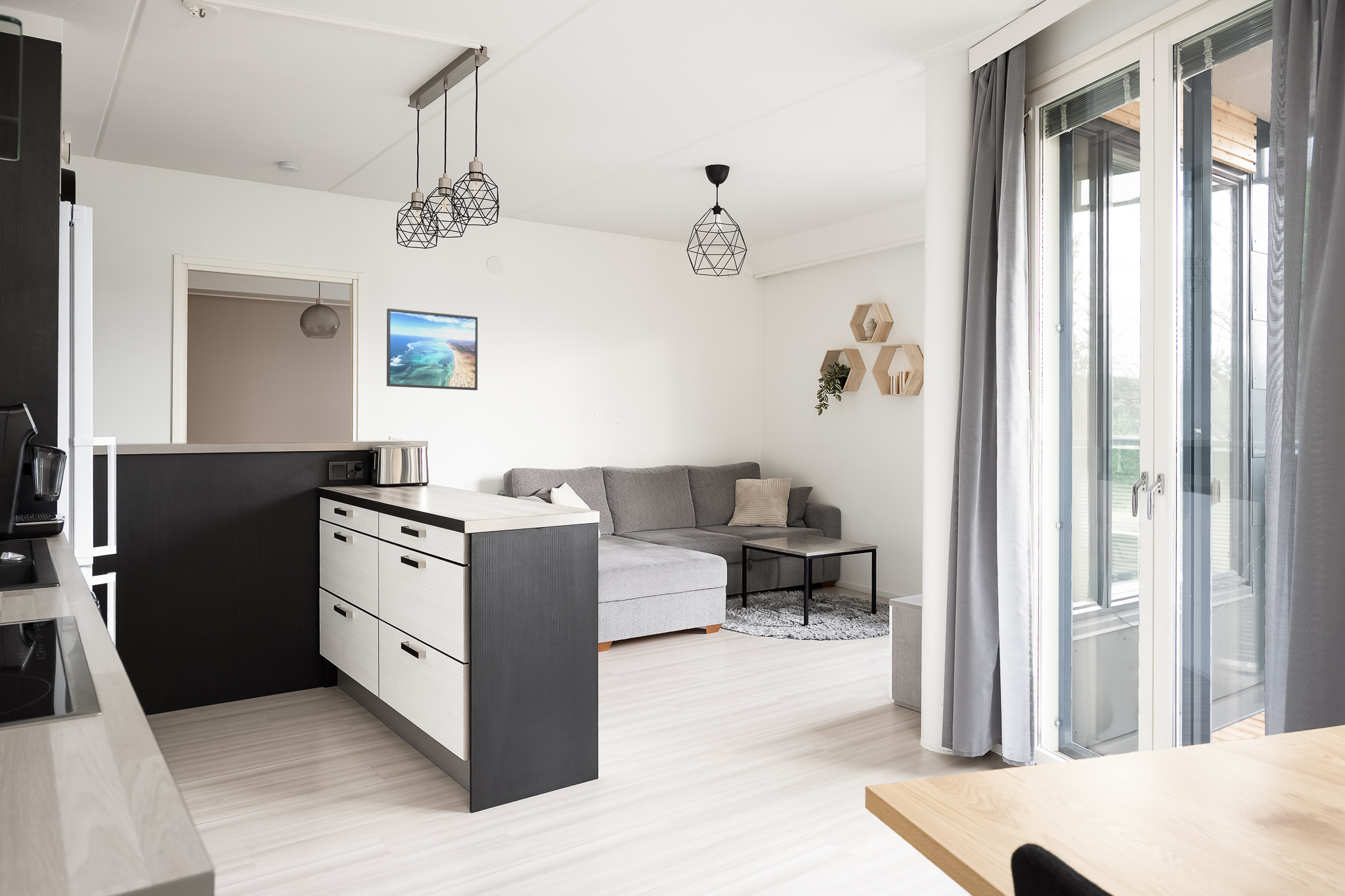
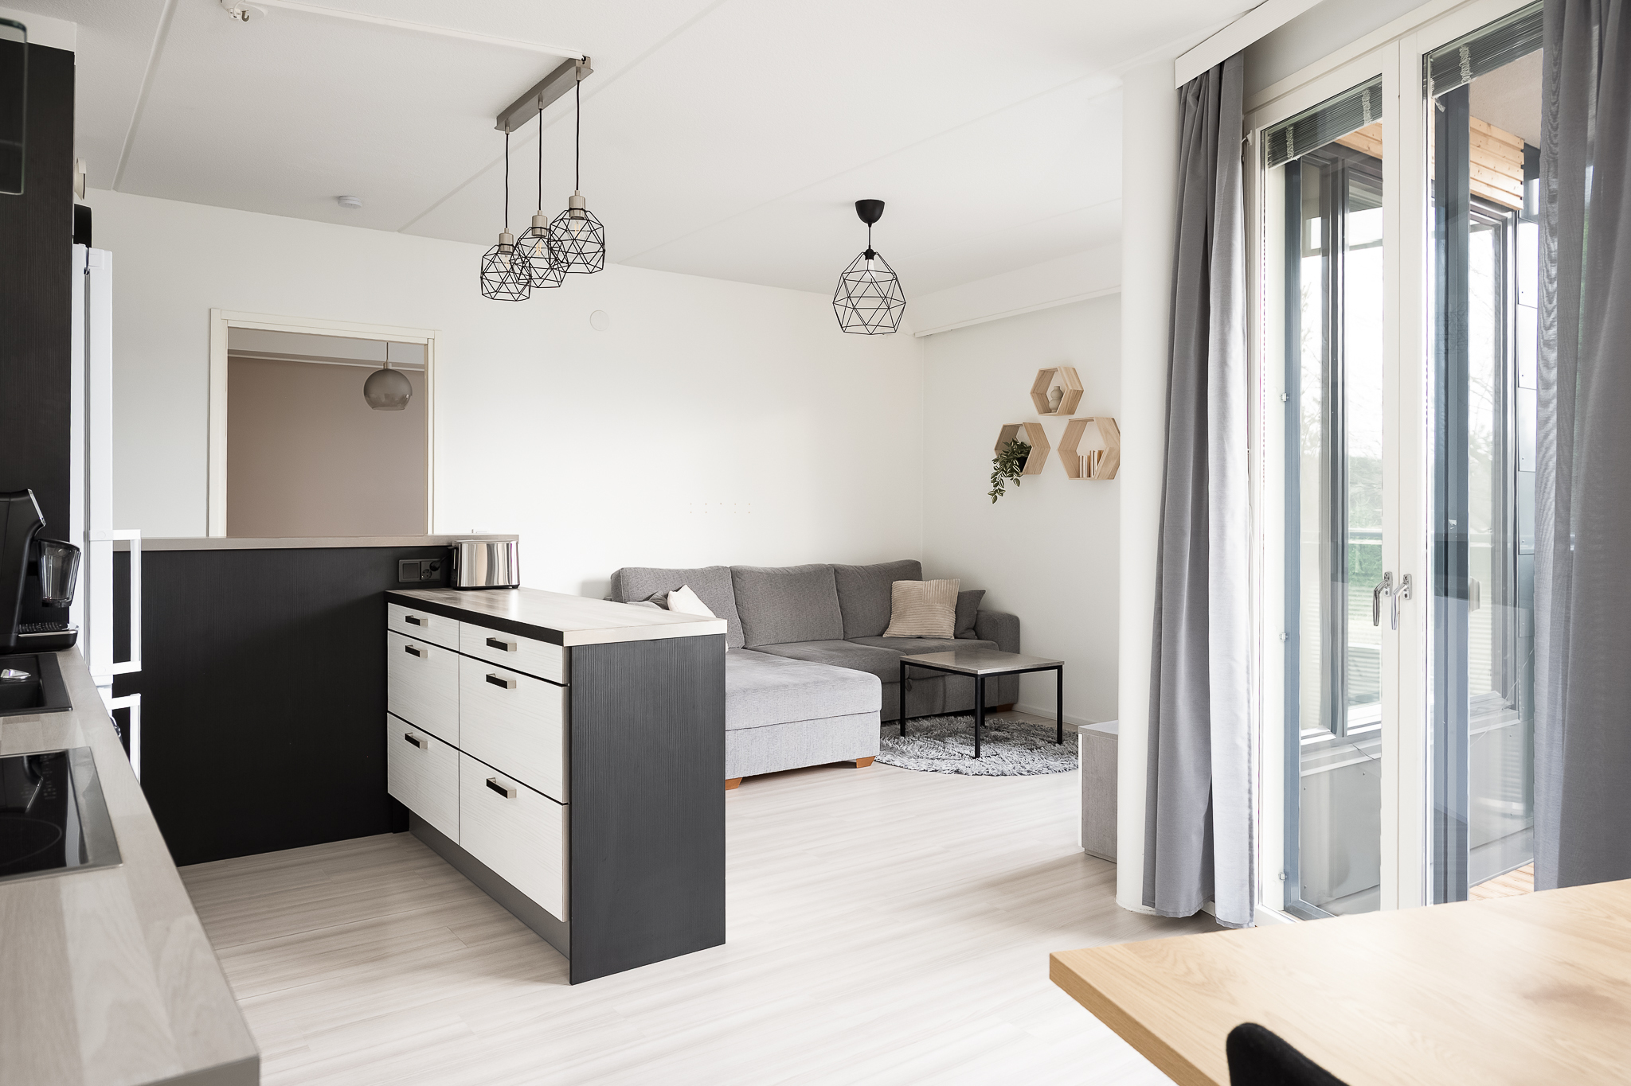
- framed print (433, 351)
